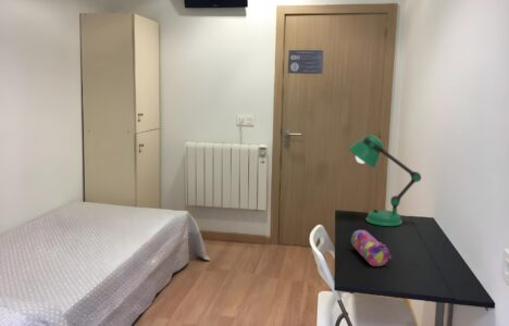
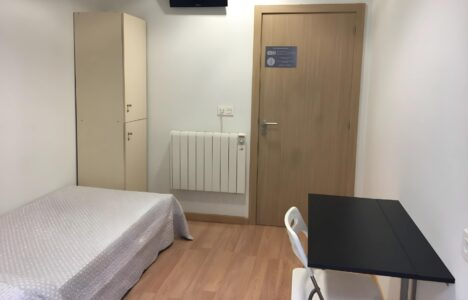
- desk lamp (375, 166)
- pencil case (370, 247)
